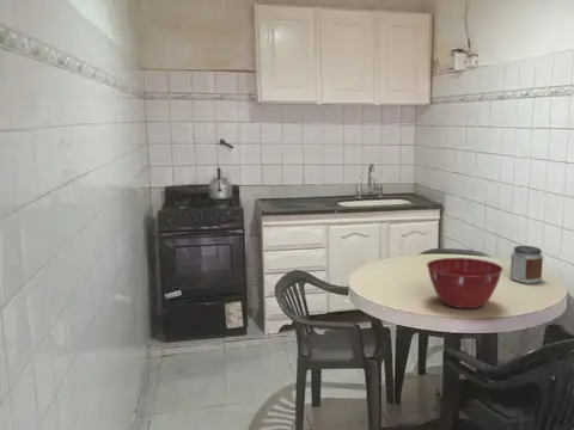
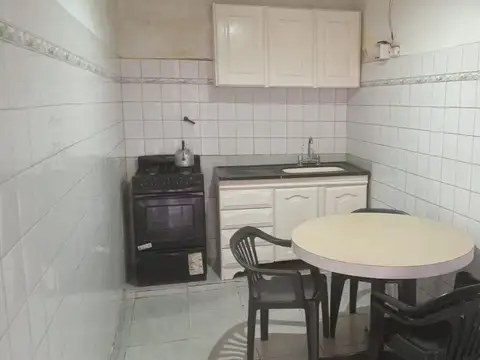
- jar (526, 263)
- mixing bowl (463, 284)
